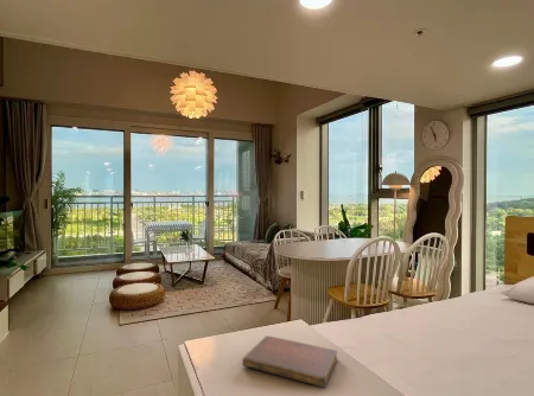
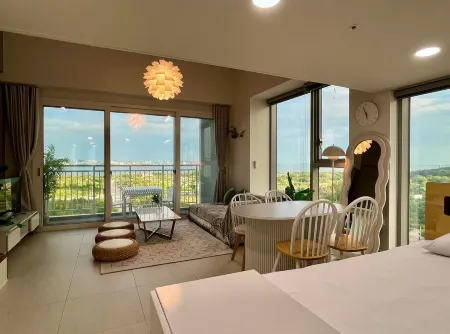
- notebook (291, 358)
